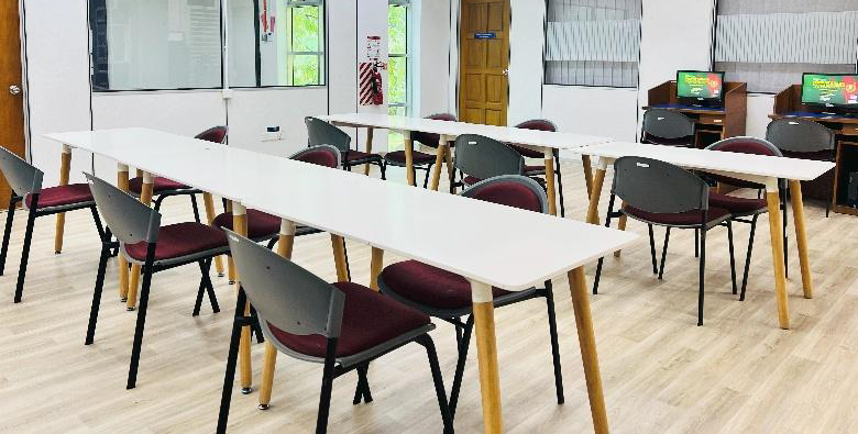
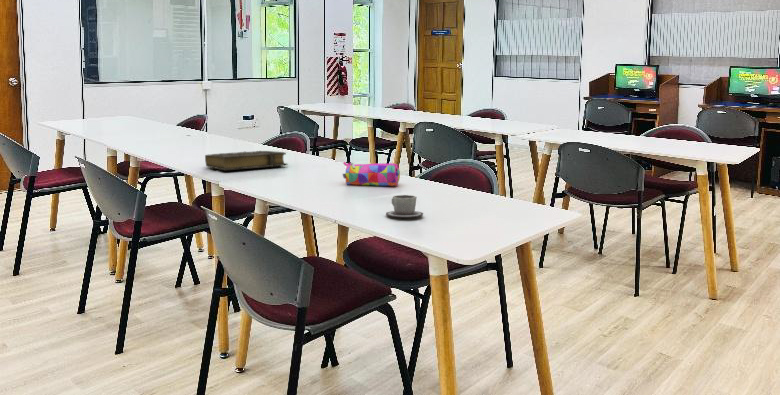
+ book (246, 159)
+ cup (404, 206)
+ pencil case (371, 174)
